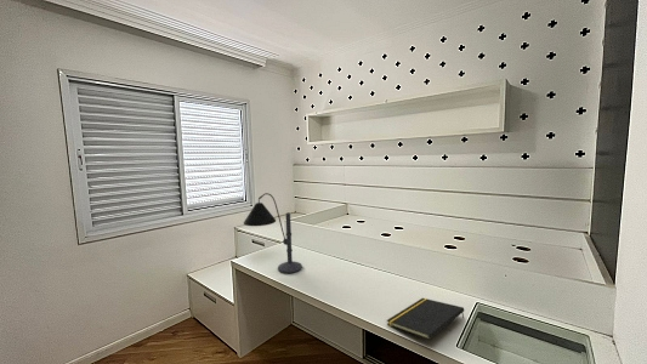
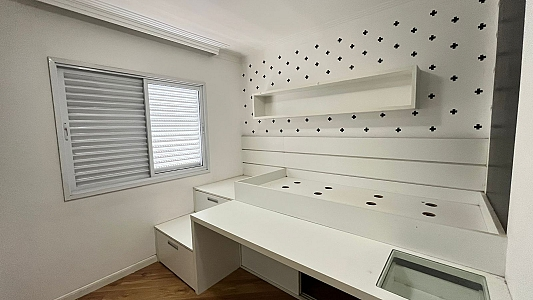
- desk lamp (271, 223)
- notepad (425, 315)
